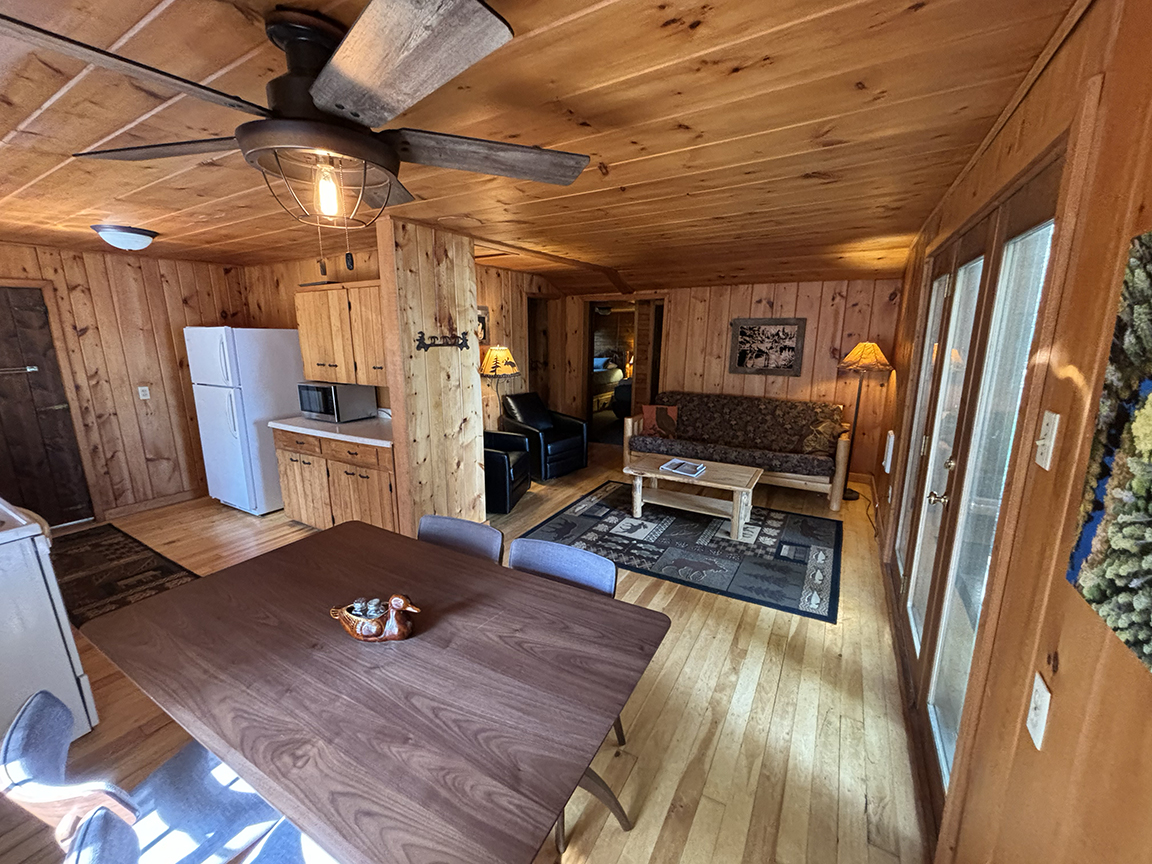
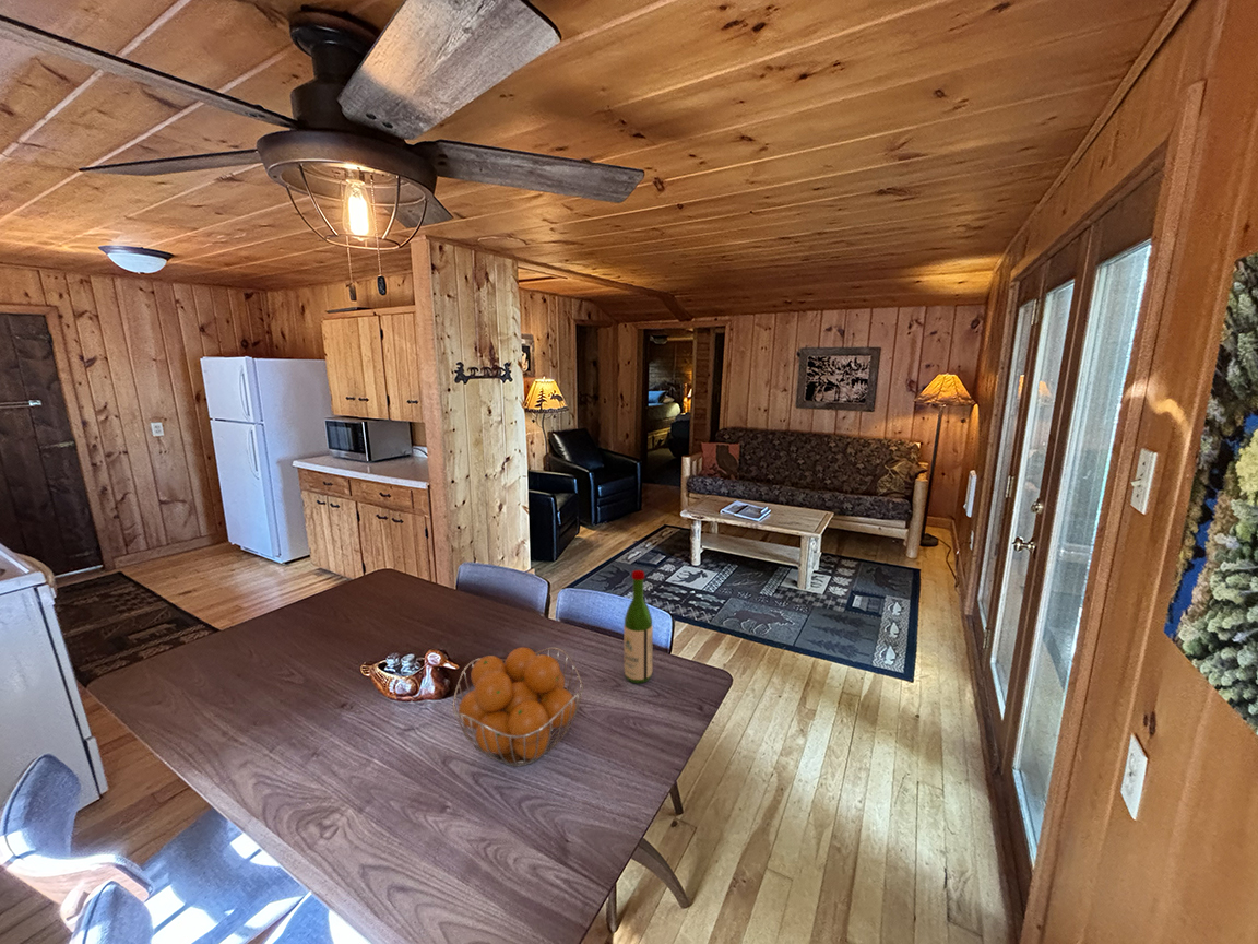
+ fruit basket (520, 705)
+ wine bottle (638, 625)
